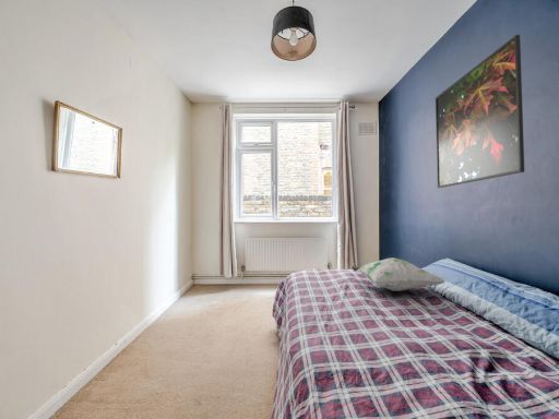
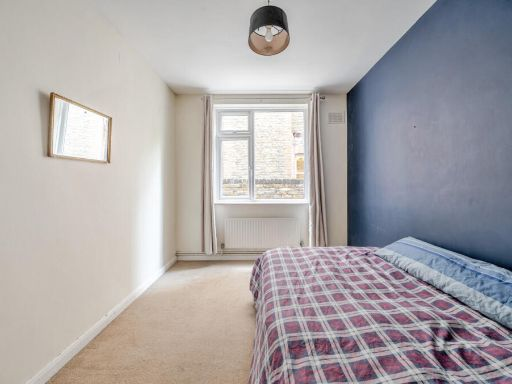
- decorative pillow (392, 273)
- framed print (469, 127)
